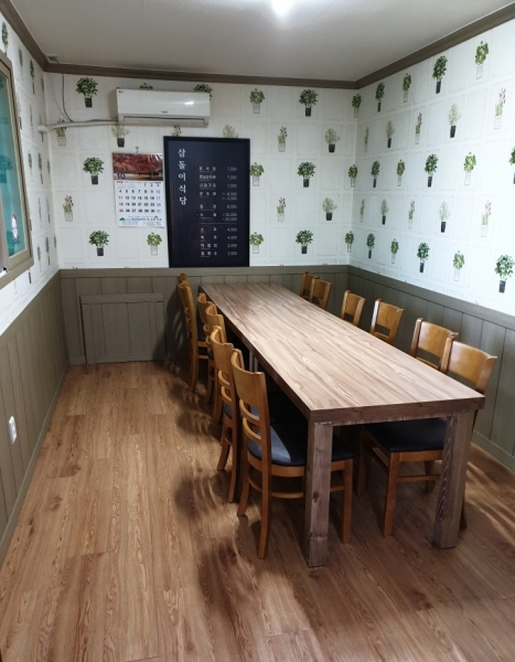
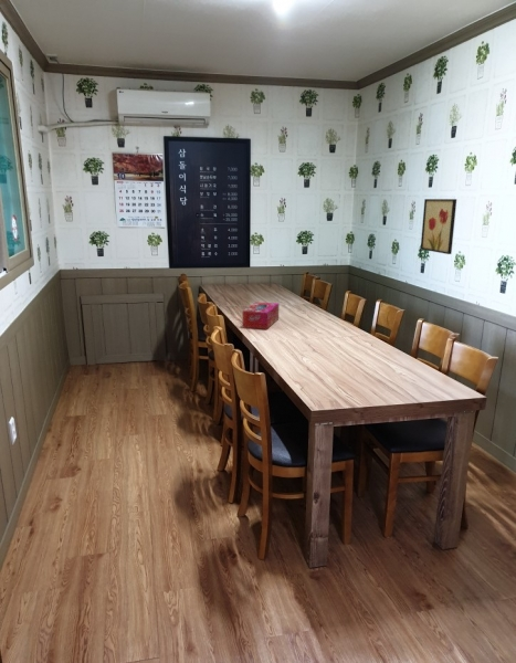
+ tissue box (261, 315)
+ wall art (438, 225)
